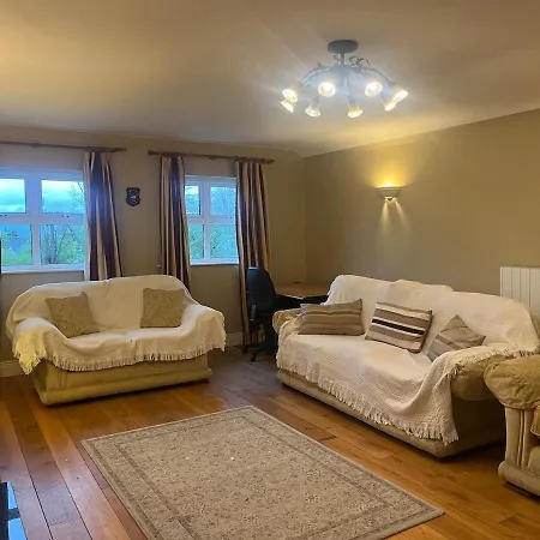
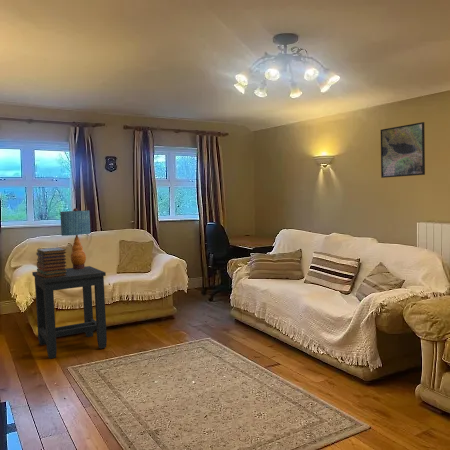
+ table lamp (76, 238)
+ side table (83, 304)
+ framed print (401, 151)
+ book stack (51, 262)
